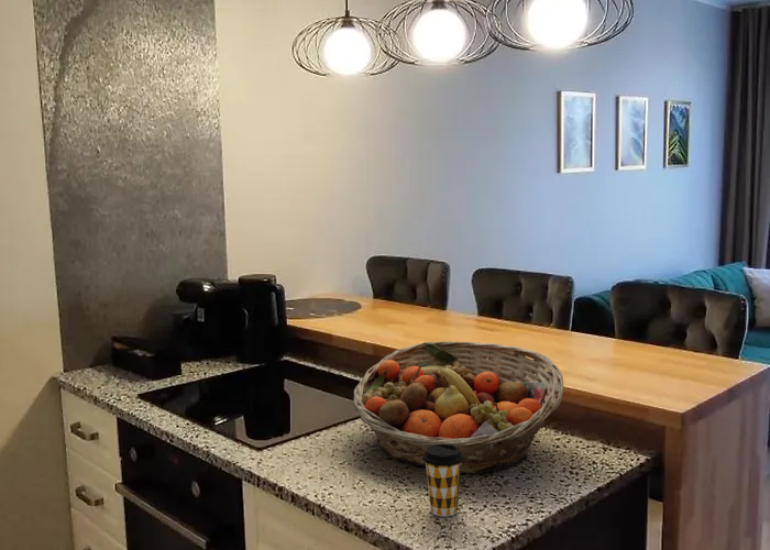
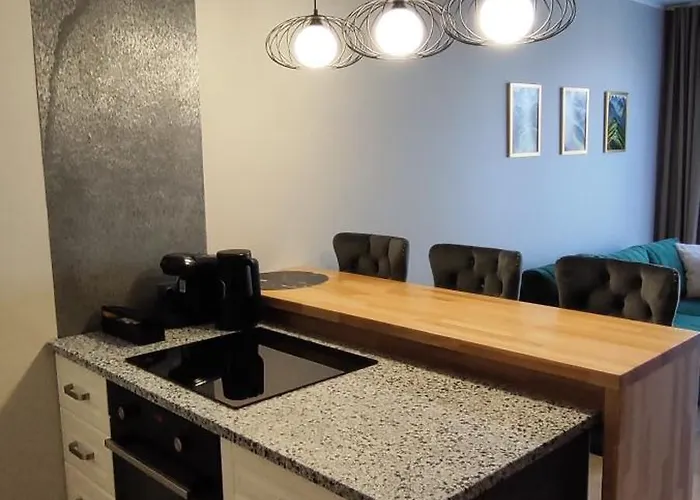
- coffee cup (443, 480)
- fruit basket (455, 402)
